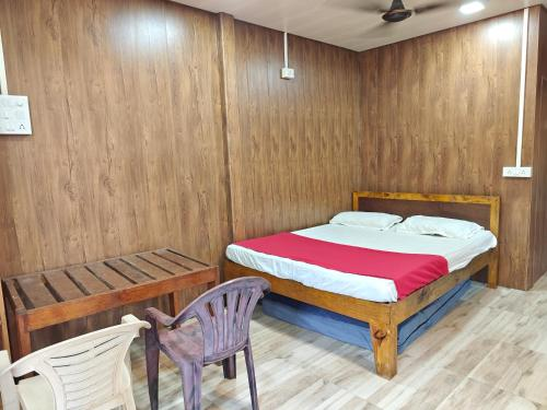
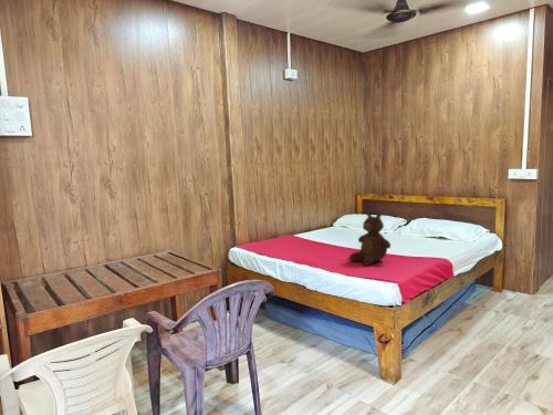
+ teddy bear (368, 237)
